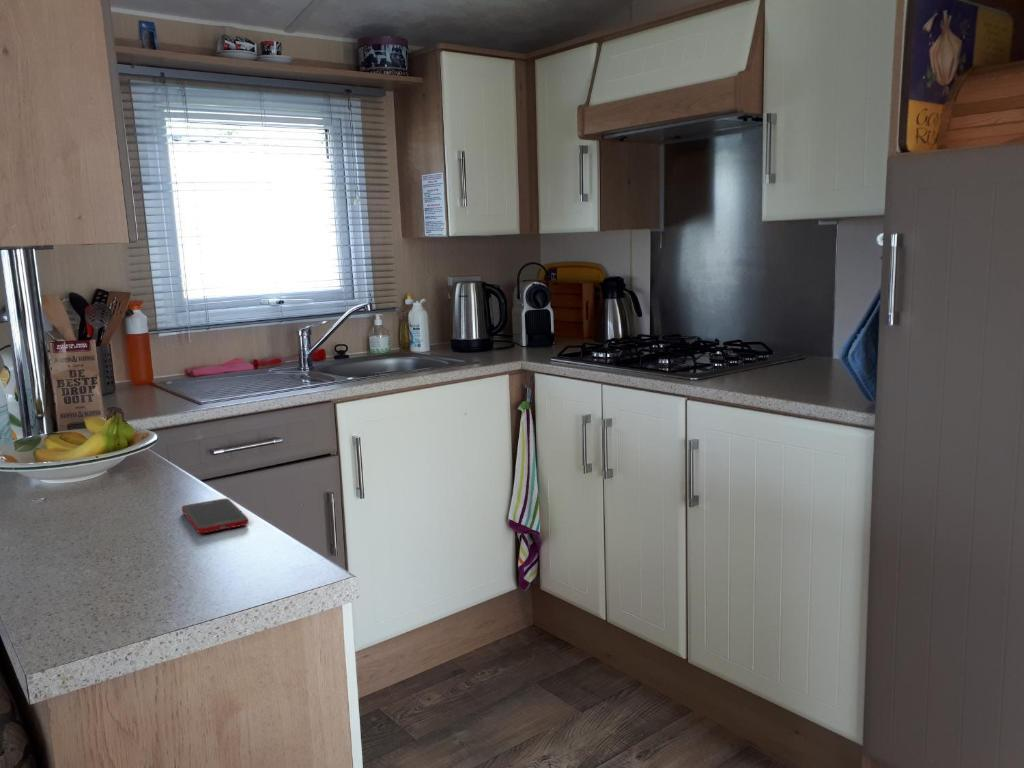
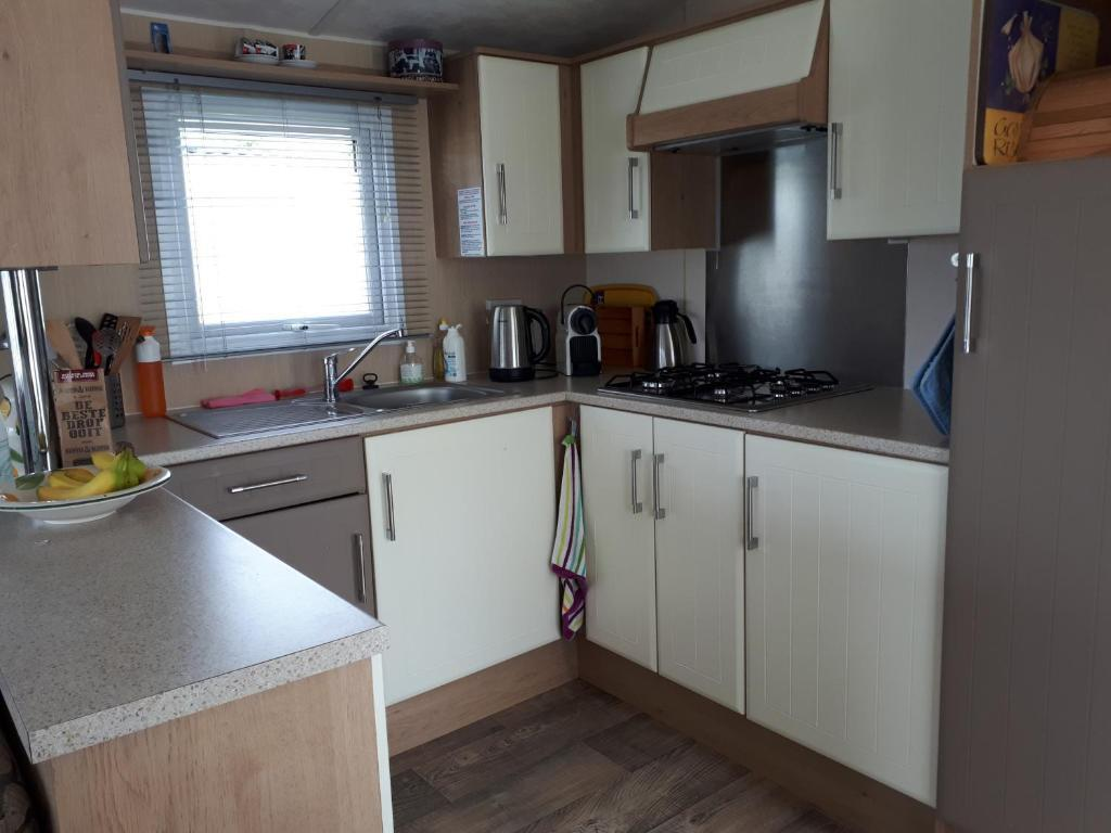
- cell phone (214, 515)
